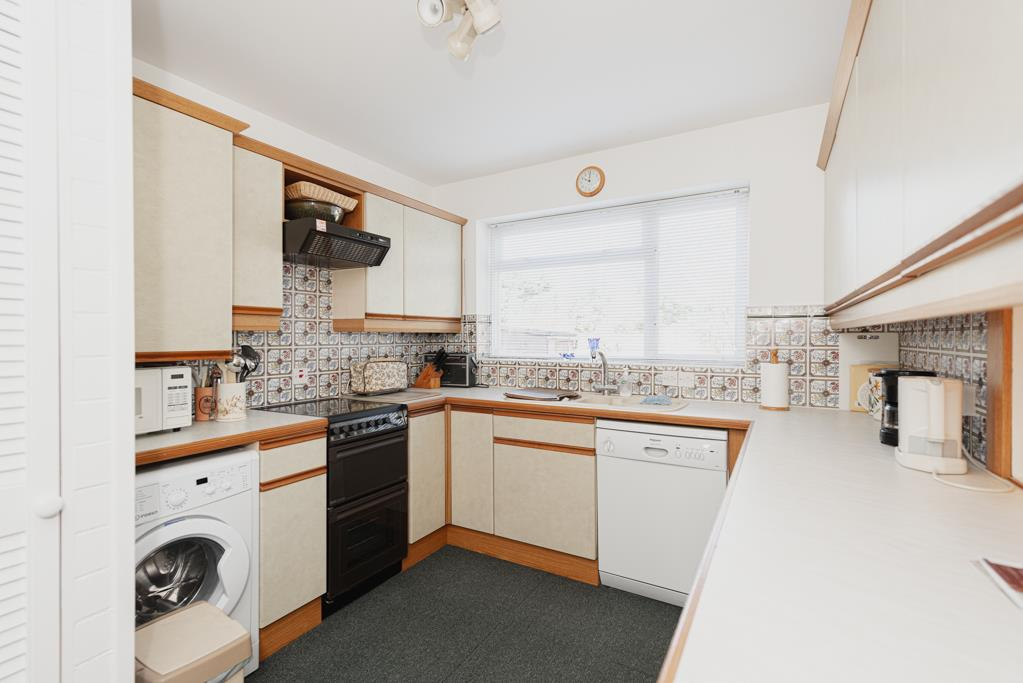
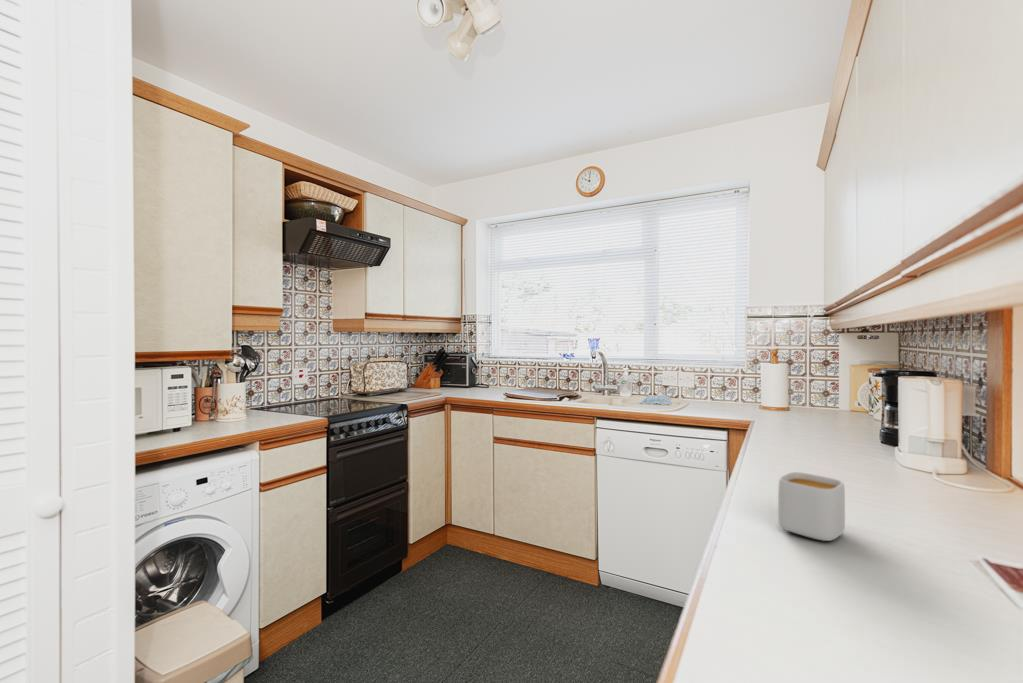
+ mug (815, 502)
